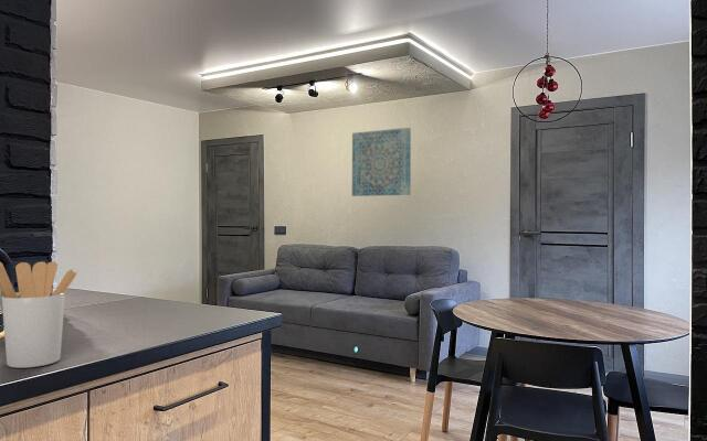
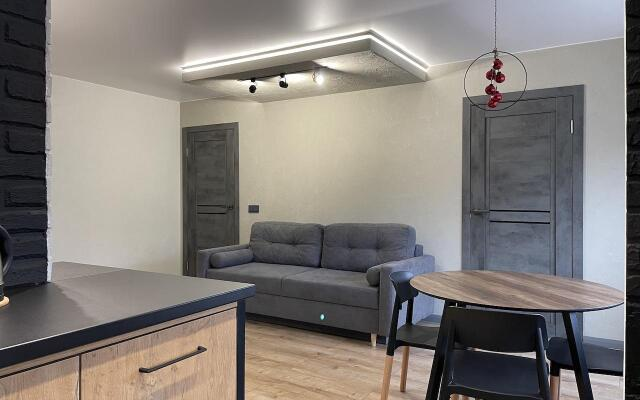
- utensil holder (34, 309)
- wall art (380, 162)
